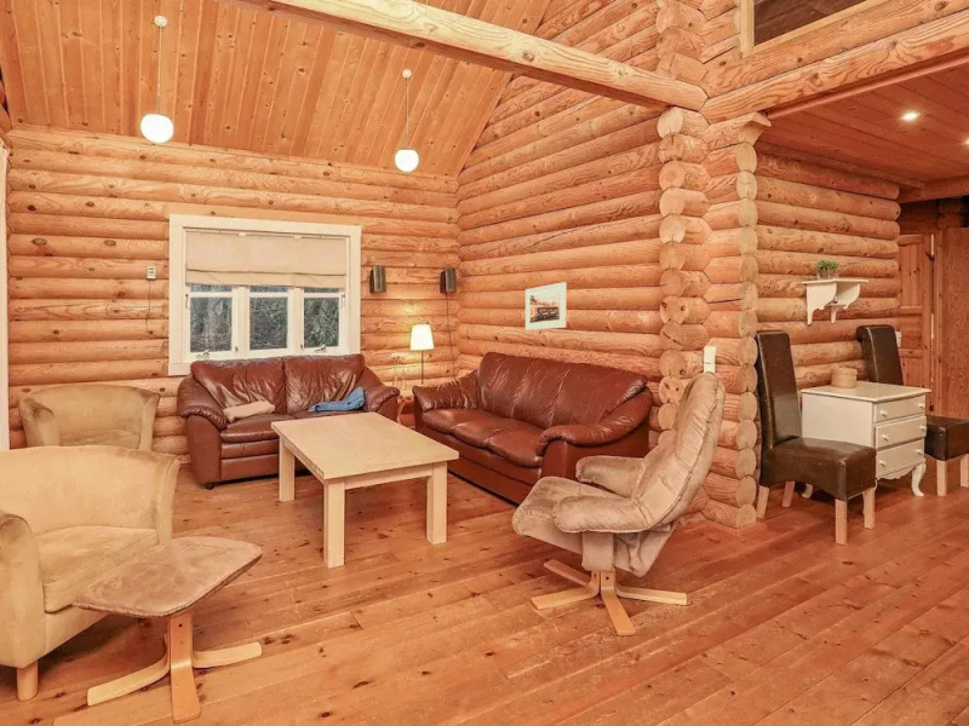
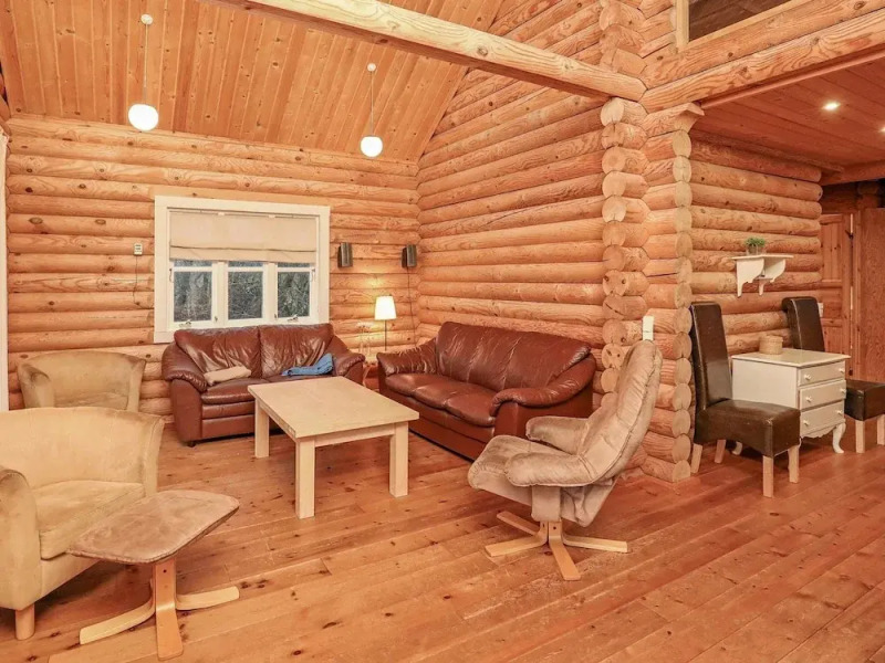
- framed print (544, 307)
